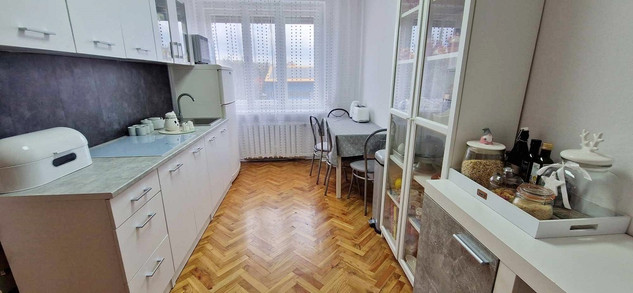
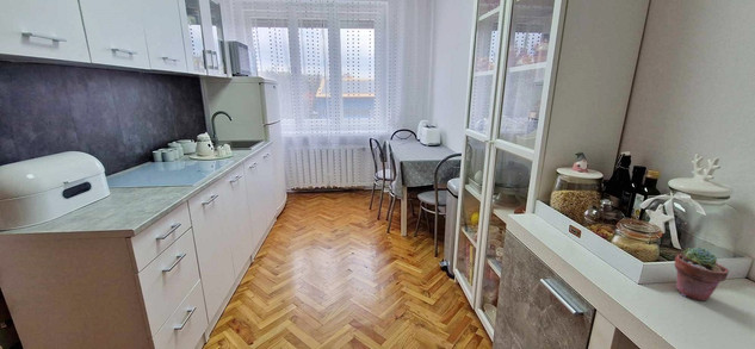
+ potted succulent (698, 272)
